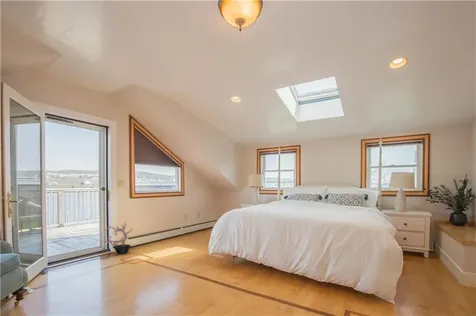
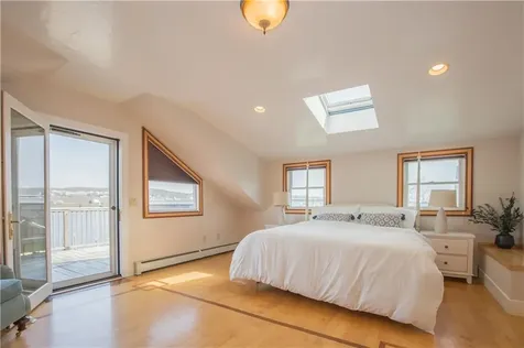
- potted plant (116, 240)
